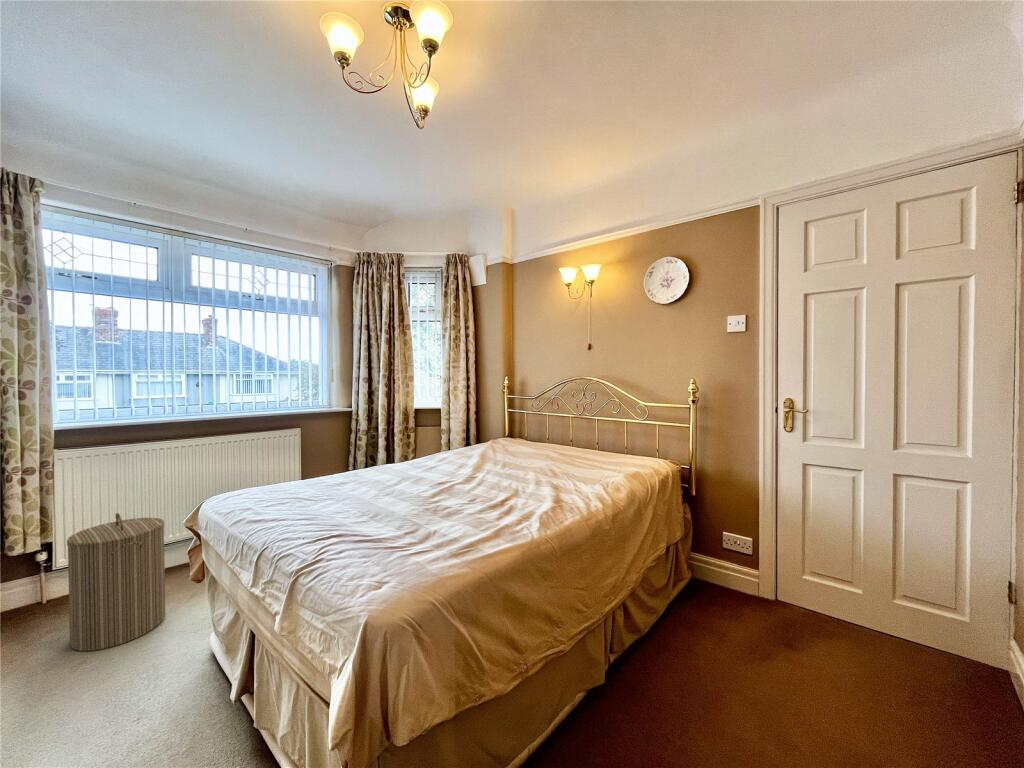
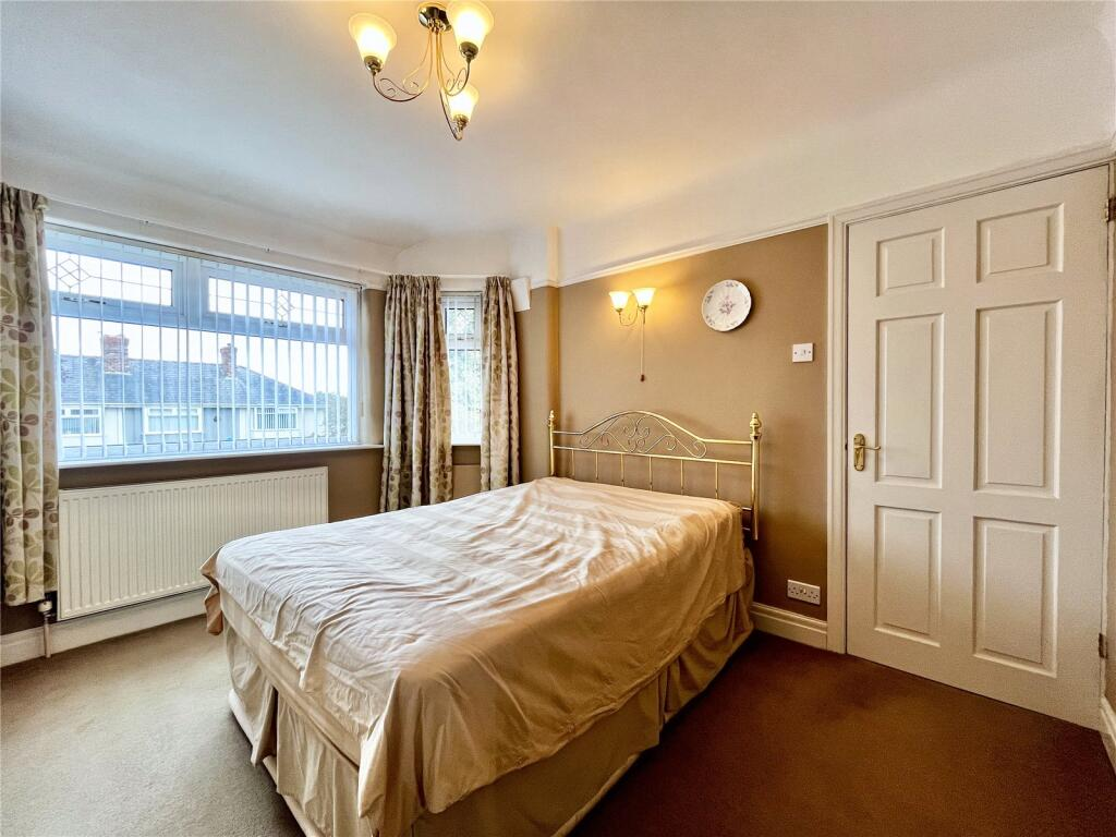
- laundry hamper (119, 571)
